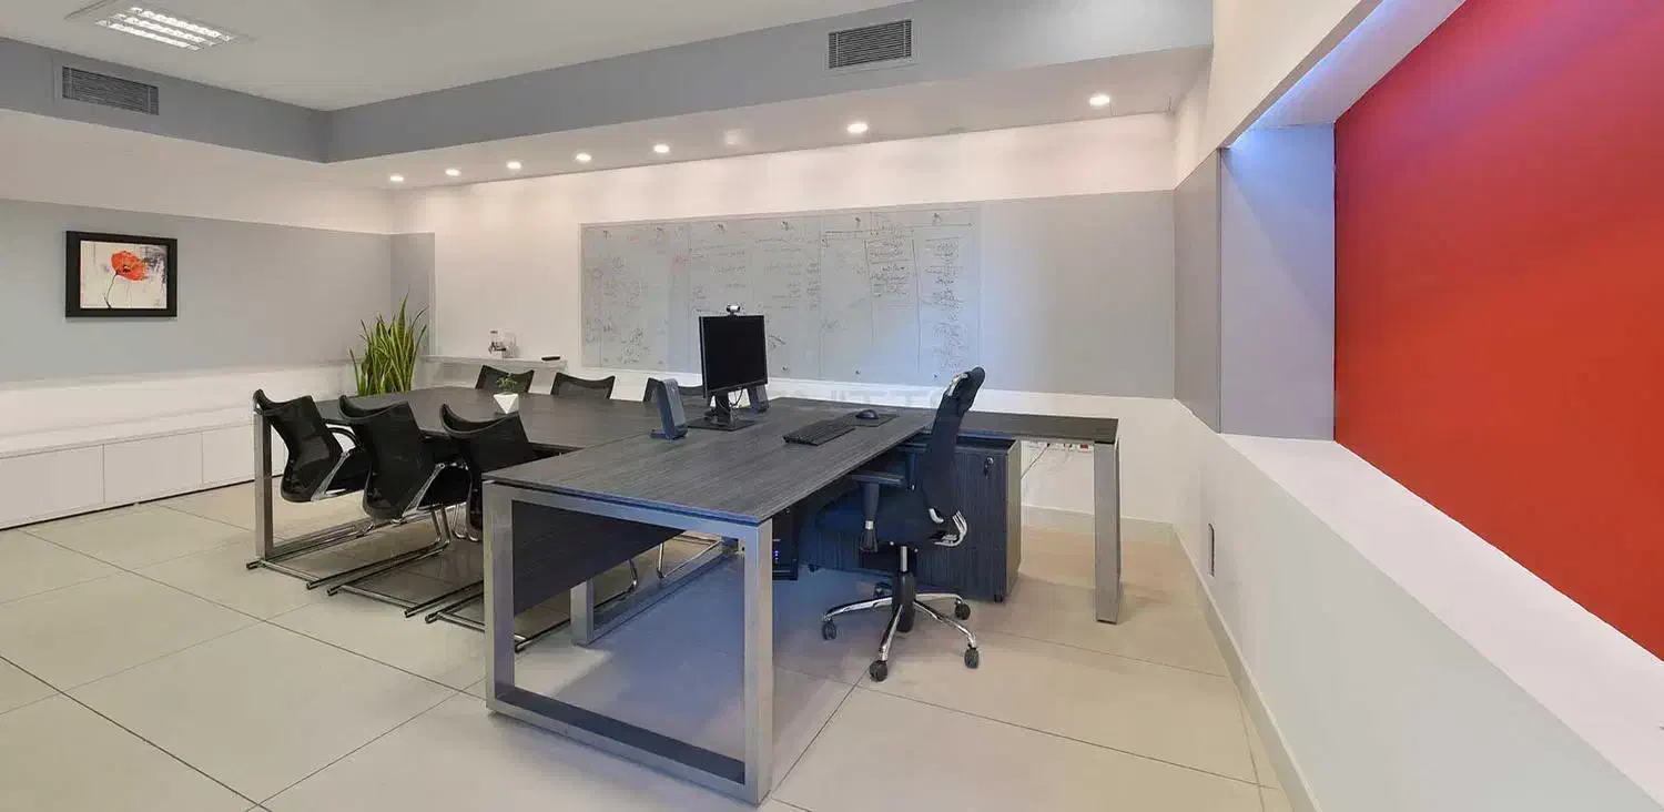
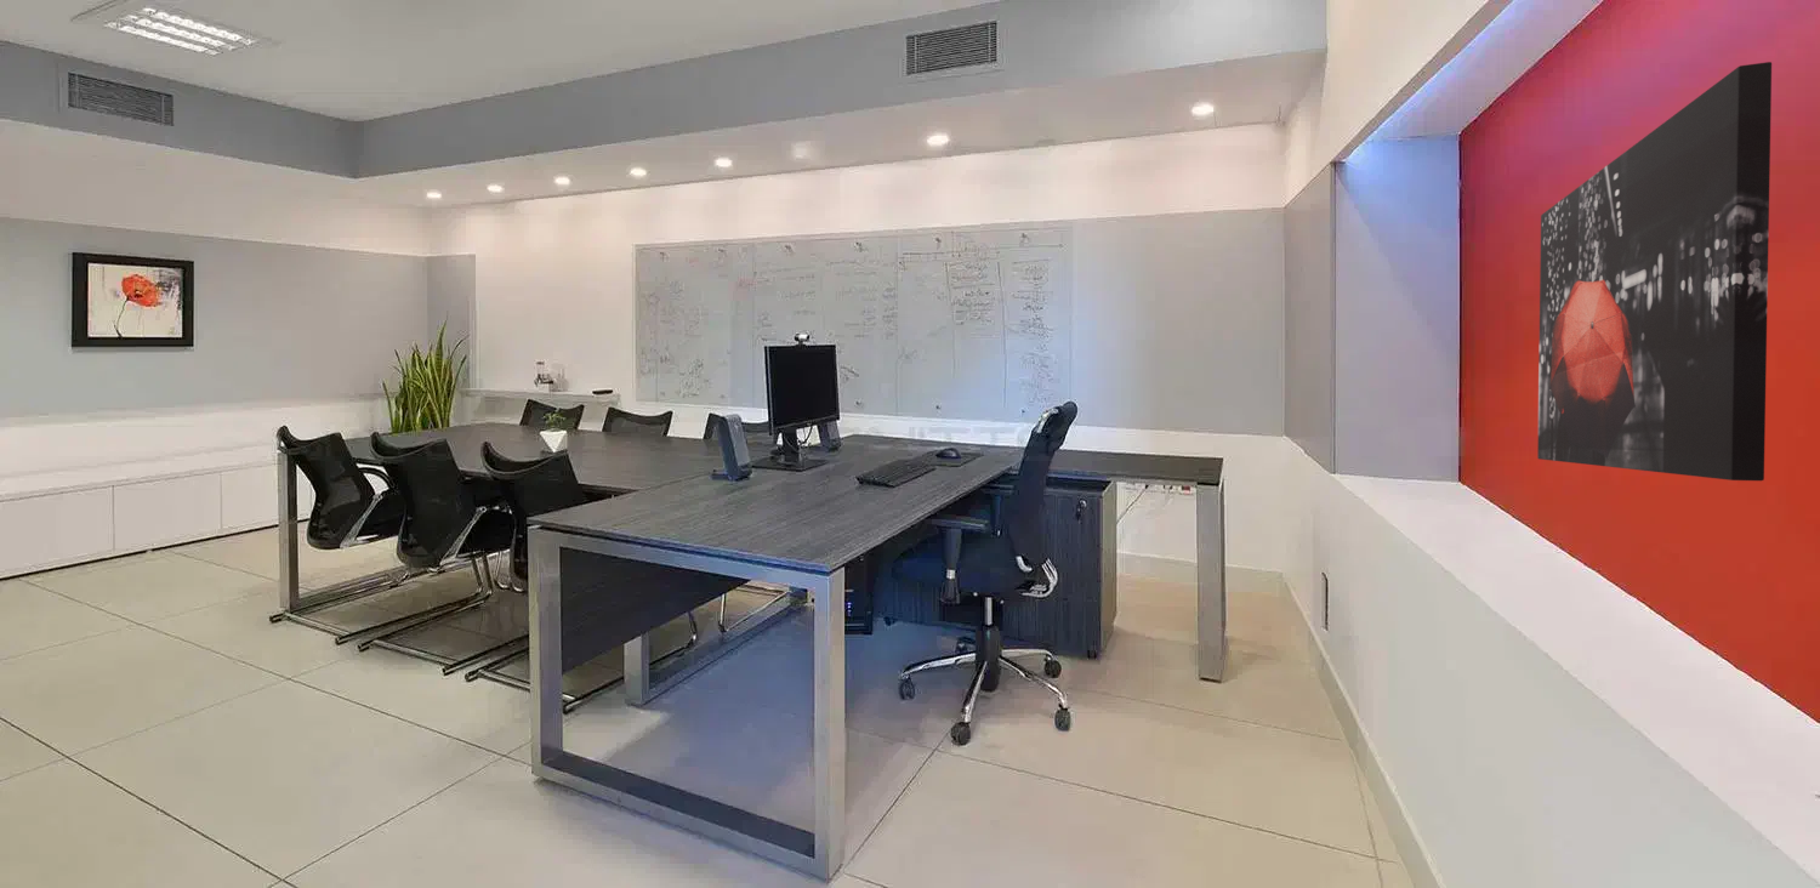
+ wall art (1623, 313)
